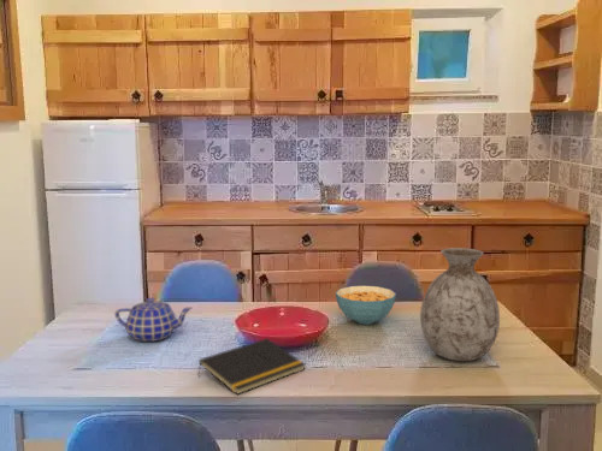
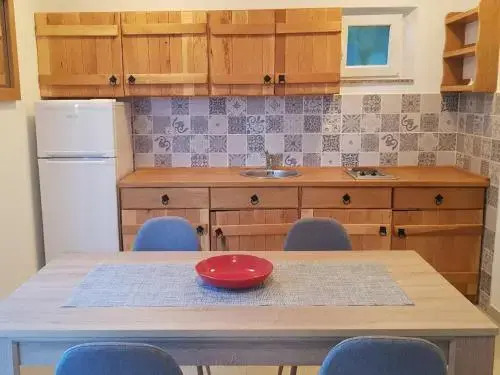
- teapot (153, 318)
- cereal bowl (365, 307)
- vase (460, 304)
- notepad (253, 363)
